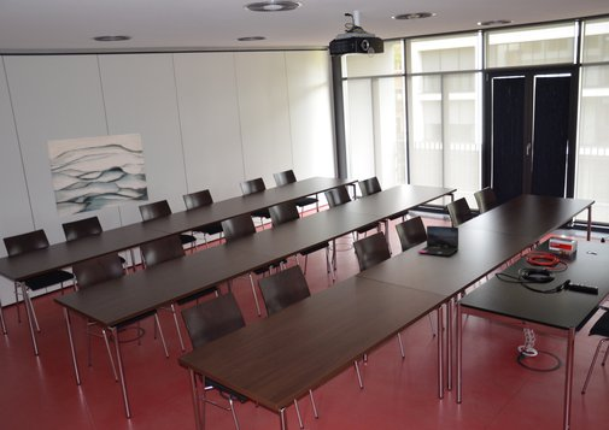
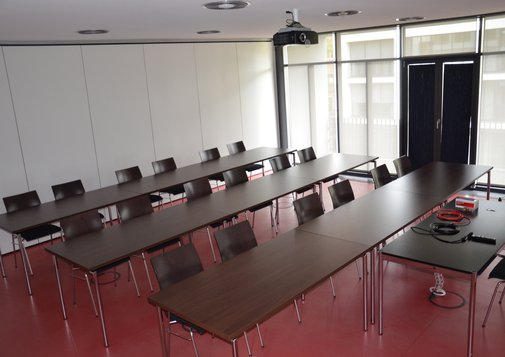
- wall art (100, 172)
- laptop (438, 240)
